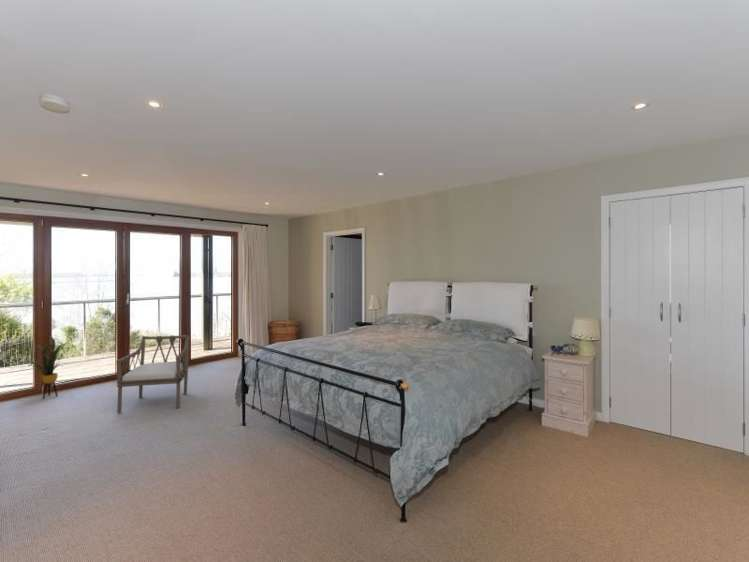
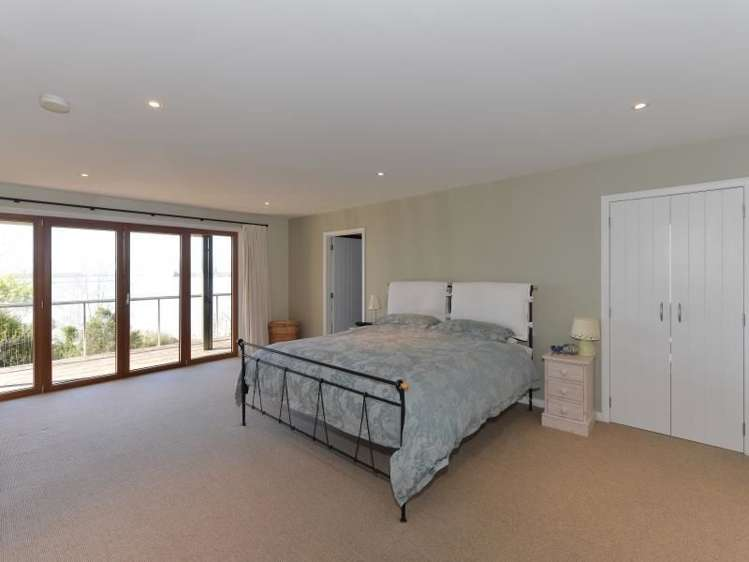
- house plant (53, 367)
- armchair (158, 370)
